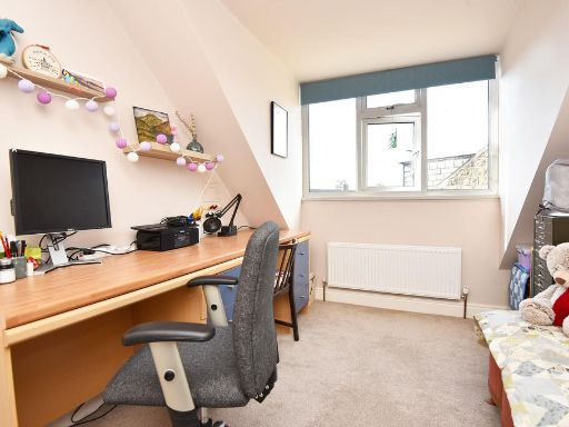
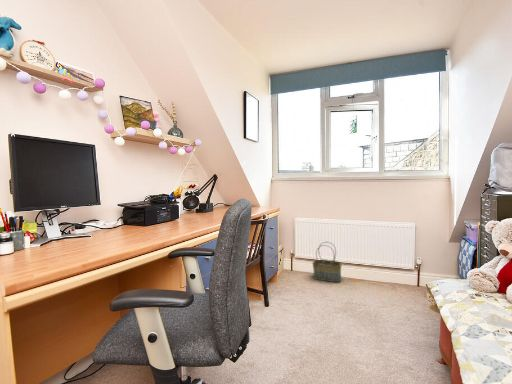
+ basket (327, 261)
